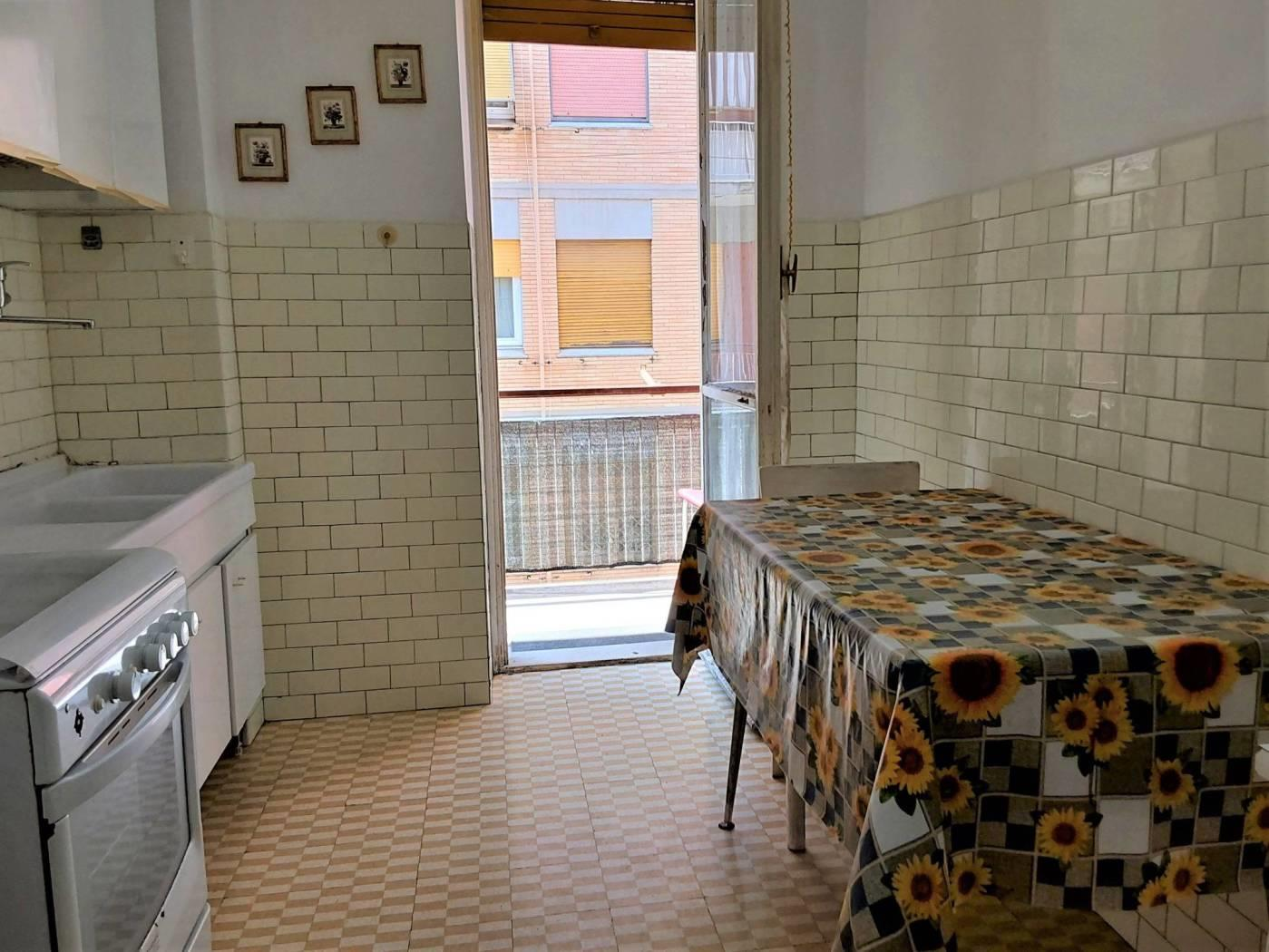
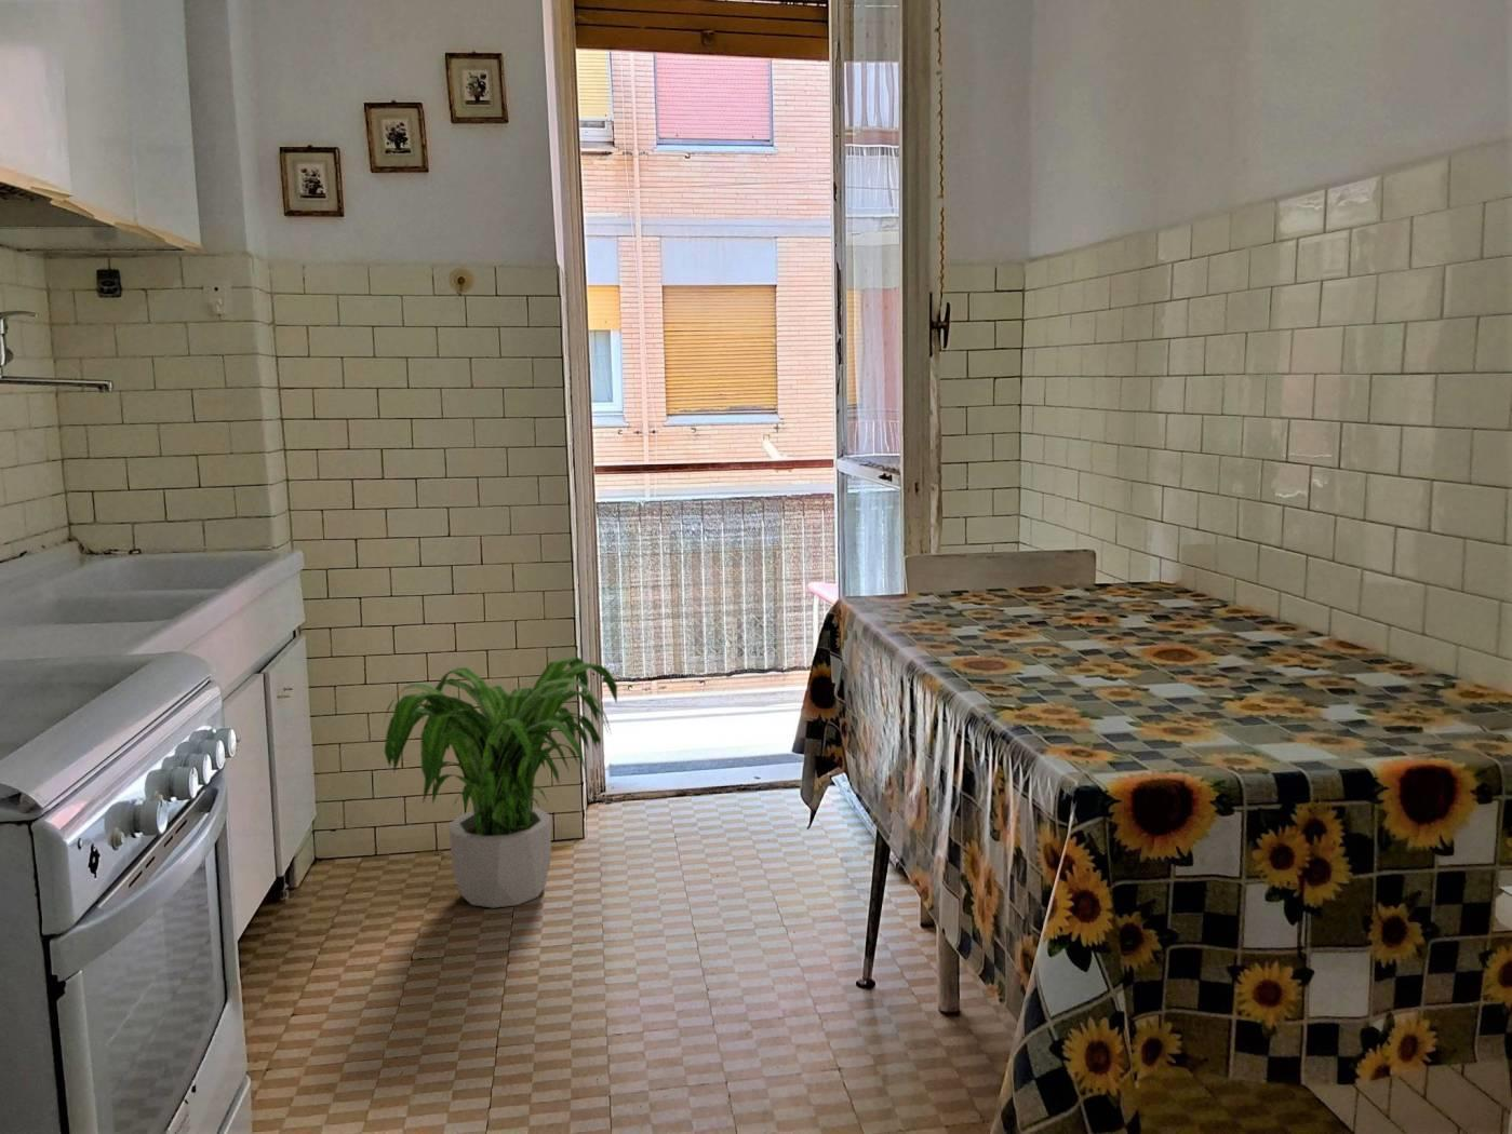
+ potted plant (509, 781)
